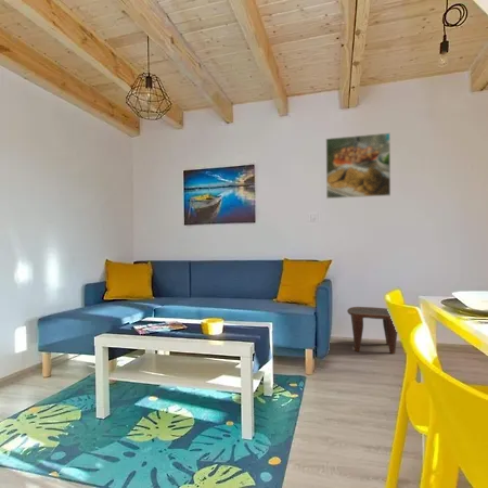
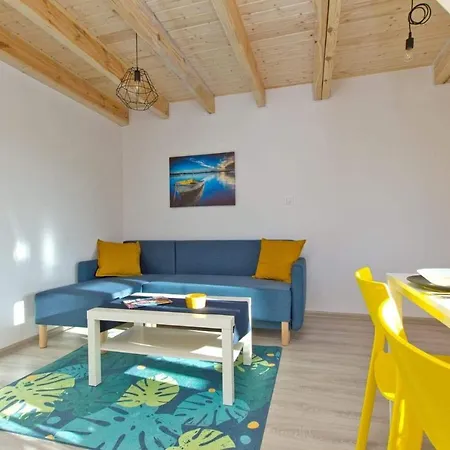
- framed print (357, 166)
- stool (362, 329)
